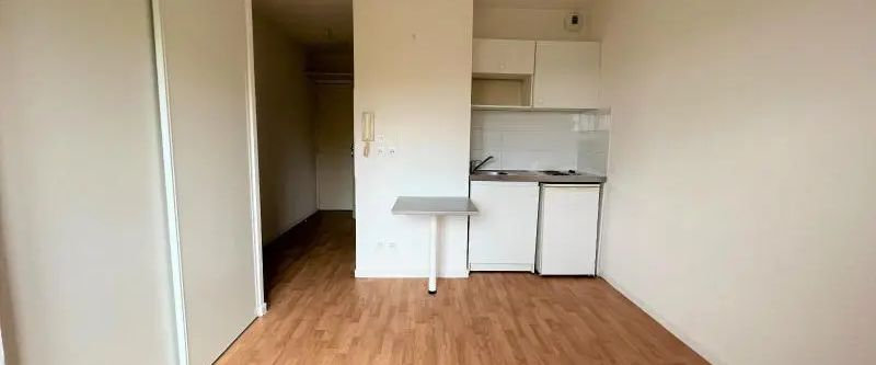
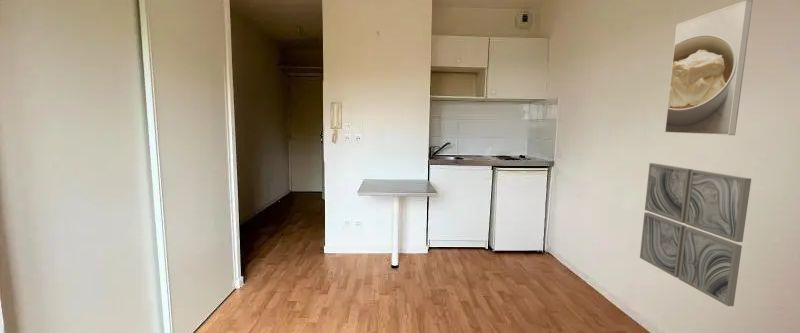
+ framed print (703, 74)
+ wall art (684, 225)
